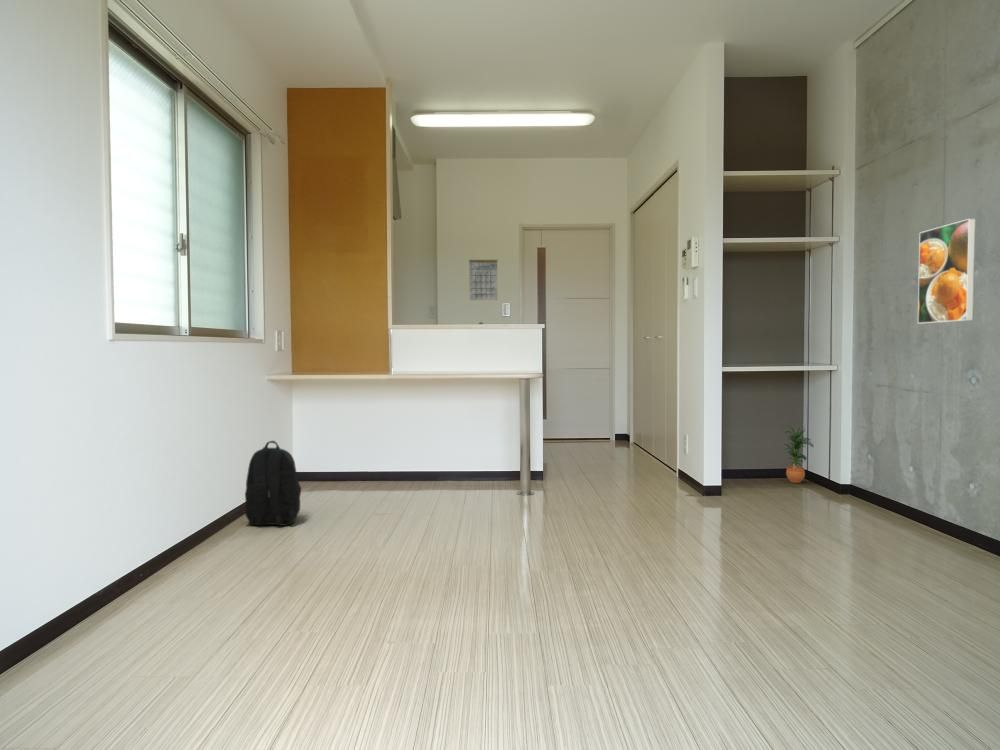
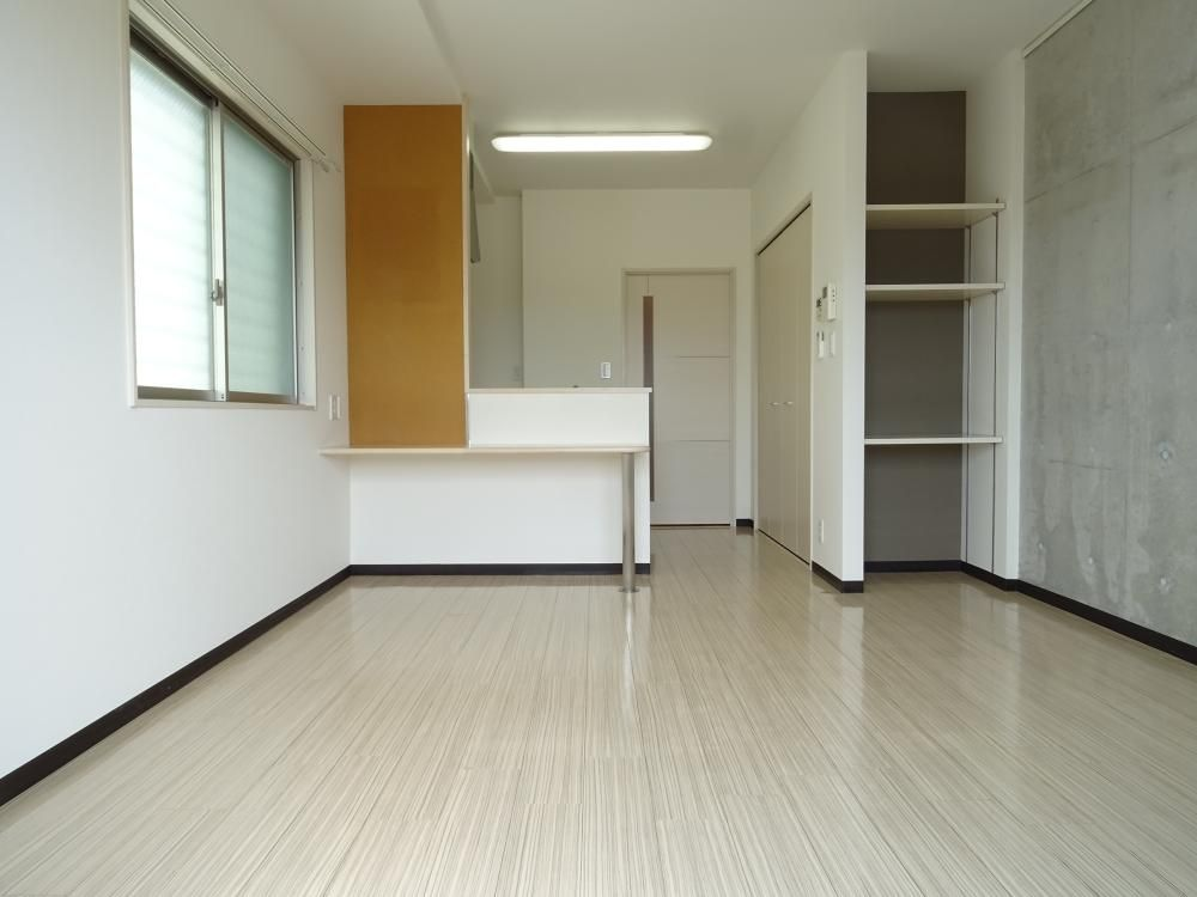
- potted plant (798, 453)
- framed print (944, 274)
- calendar (483, 275)
- backpack (273, 481)
